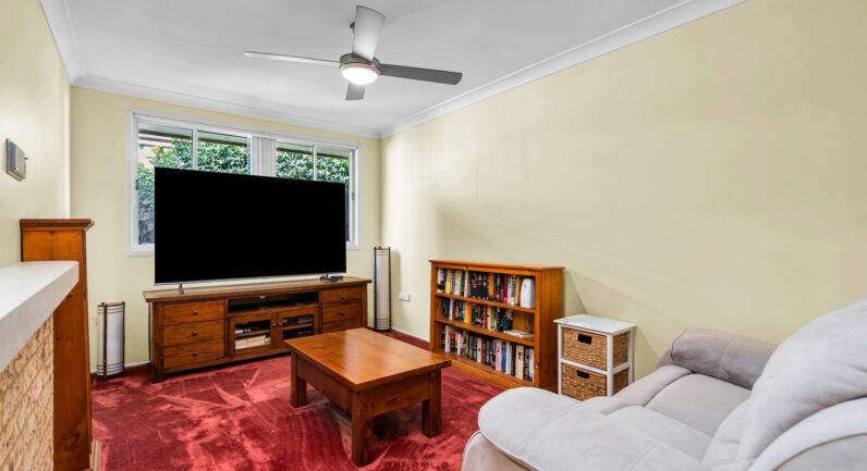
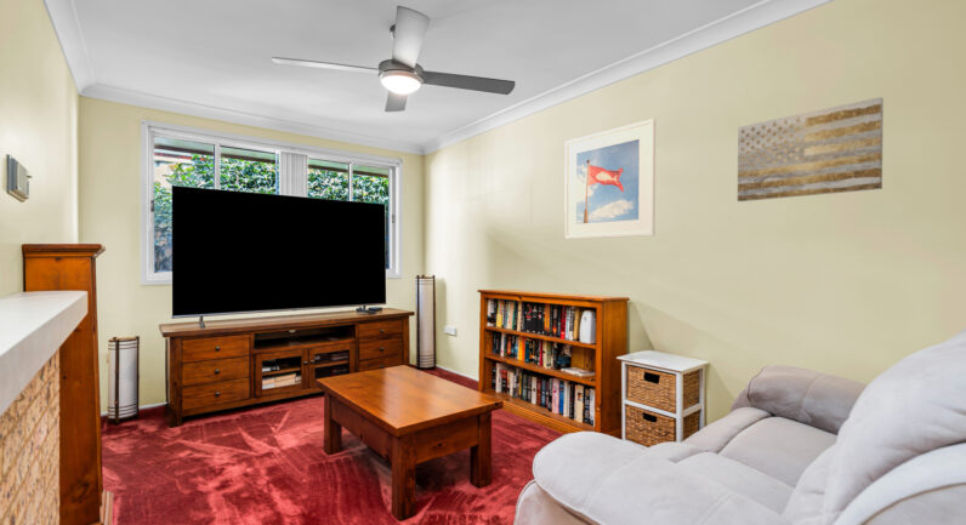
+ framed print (606, 184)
+ wall art (802, 154)
